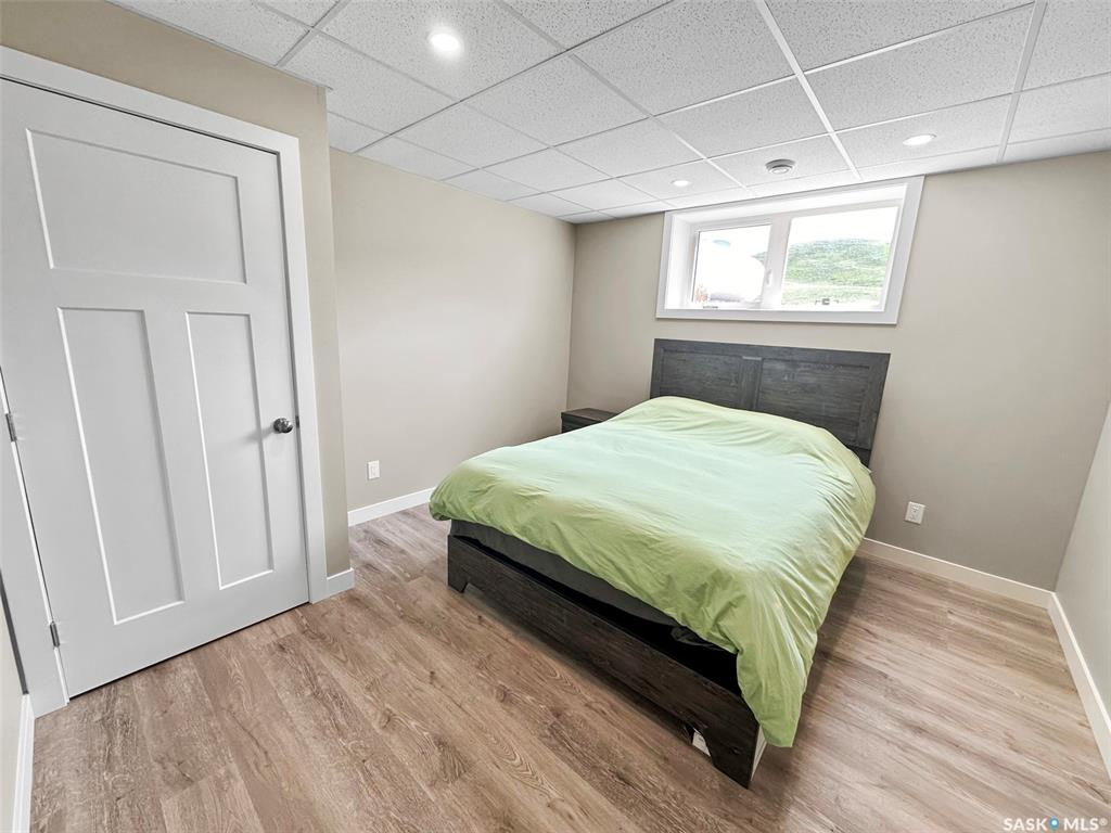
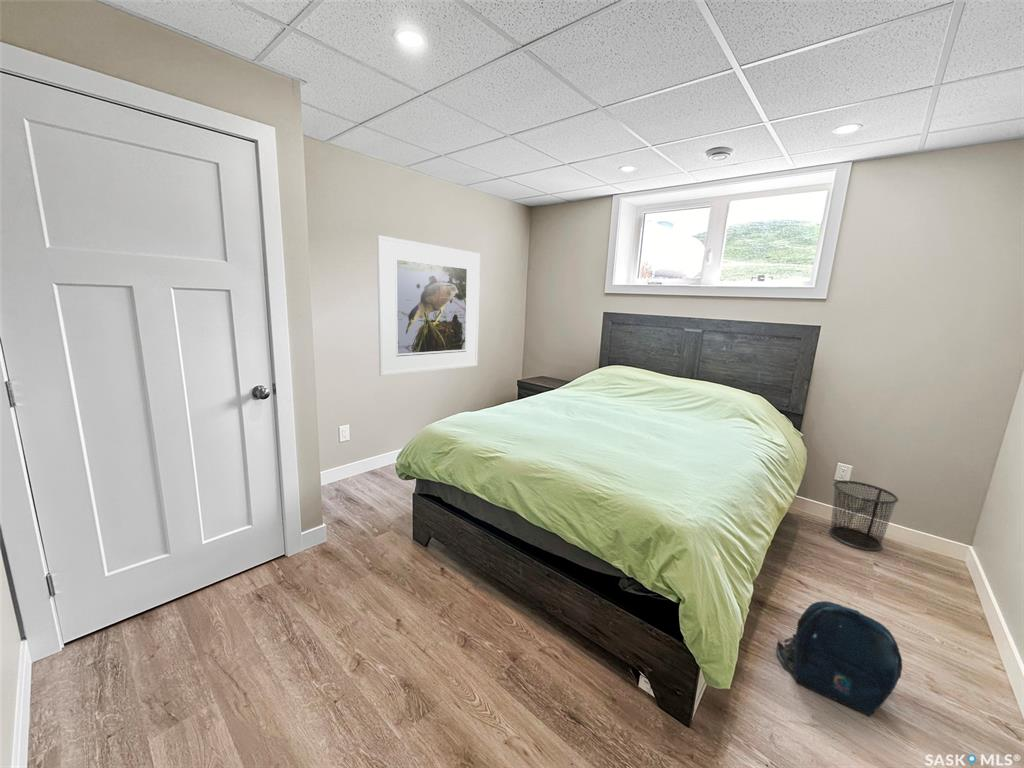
+ backpack (837, 639)
+ waste bin (859, 514)
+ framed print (433, 309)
